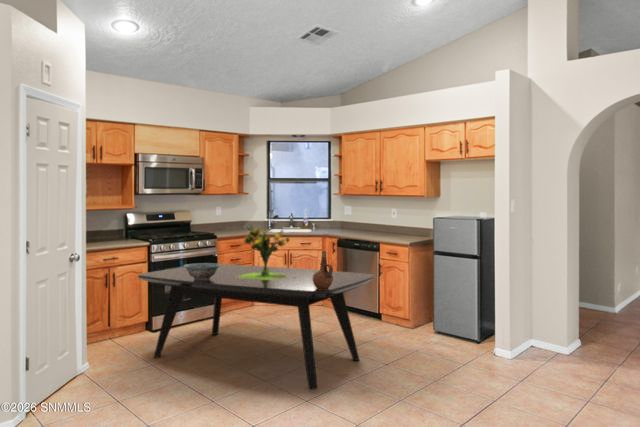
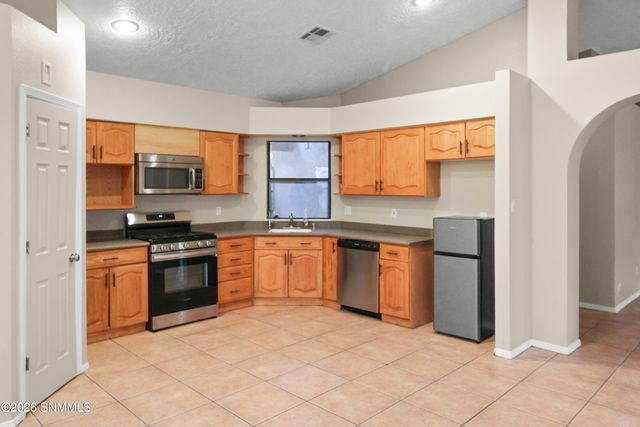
- ceramic pitcher (323, 269)
- decorative bowl (202, 271)
- bouquet (269, 250)
- dining table (258, 302)
